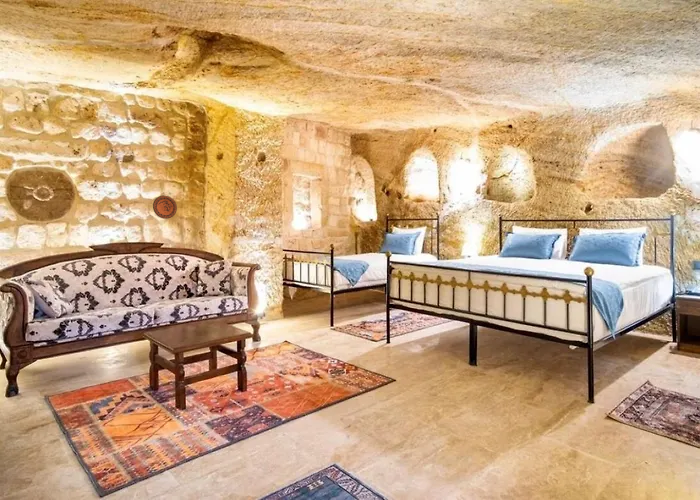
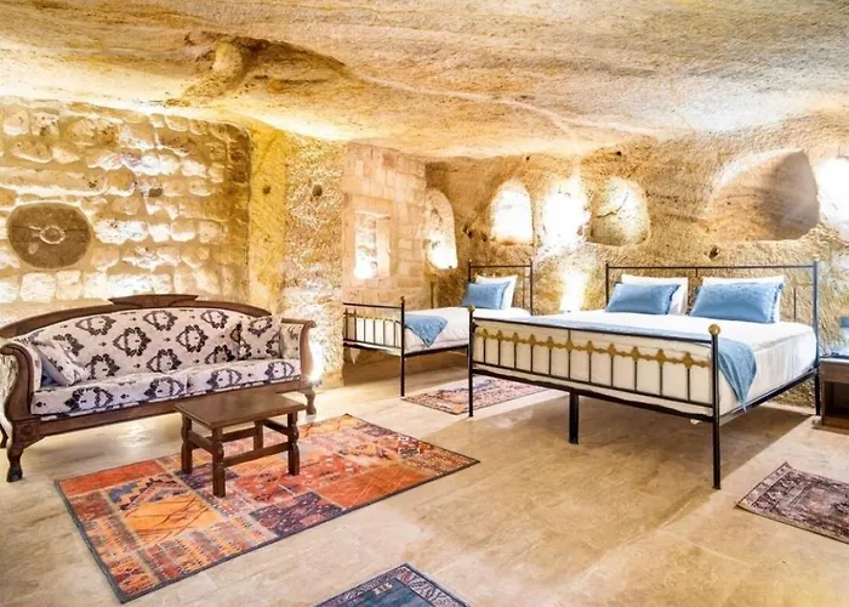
- decorative plate (165, 207)
